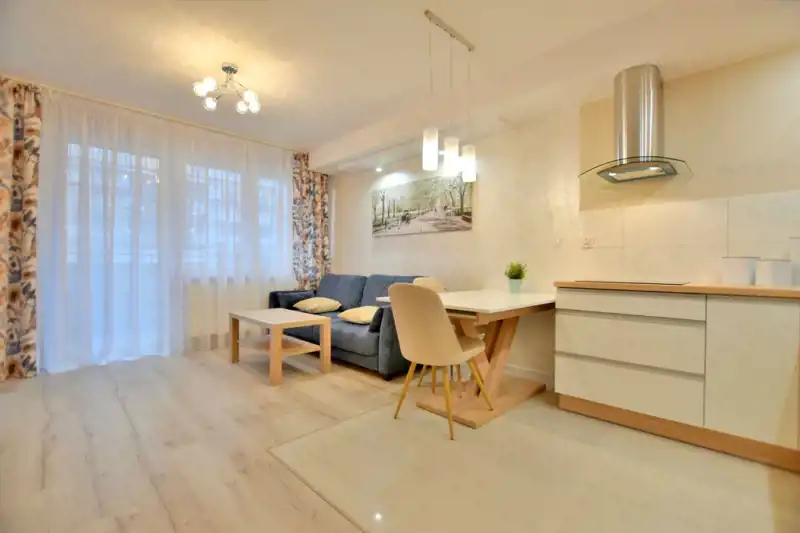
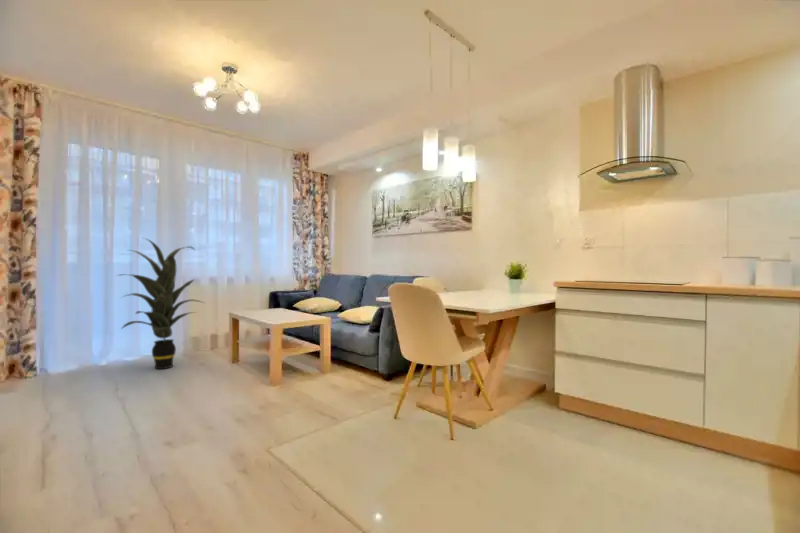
+ indoor plant (157, 303)
